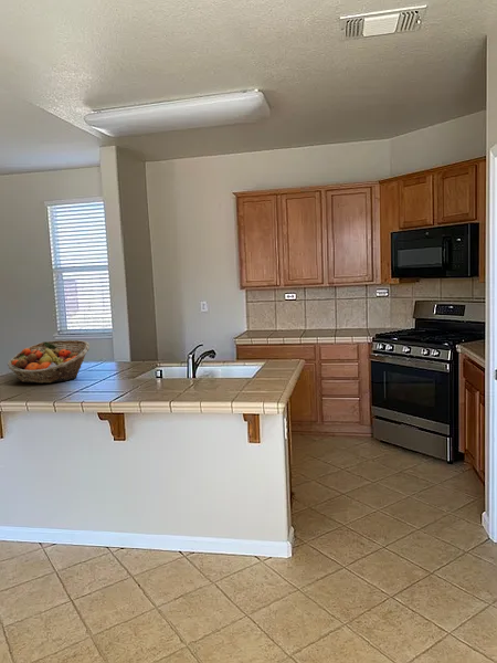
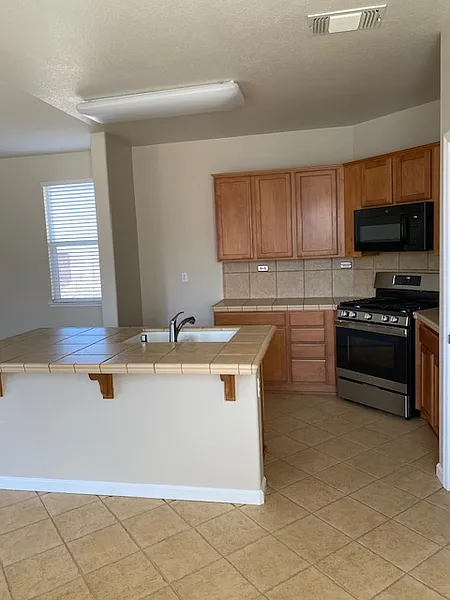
- fruit basket (50, 360)
